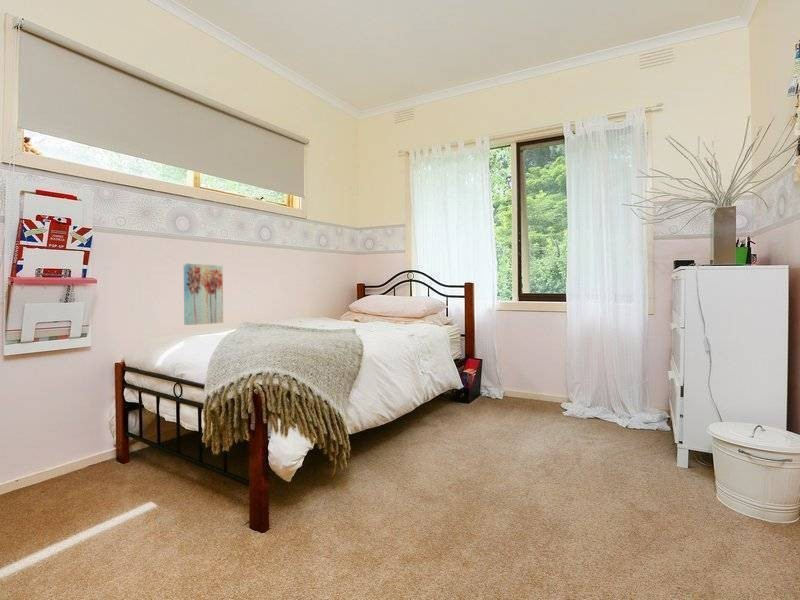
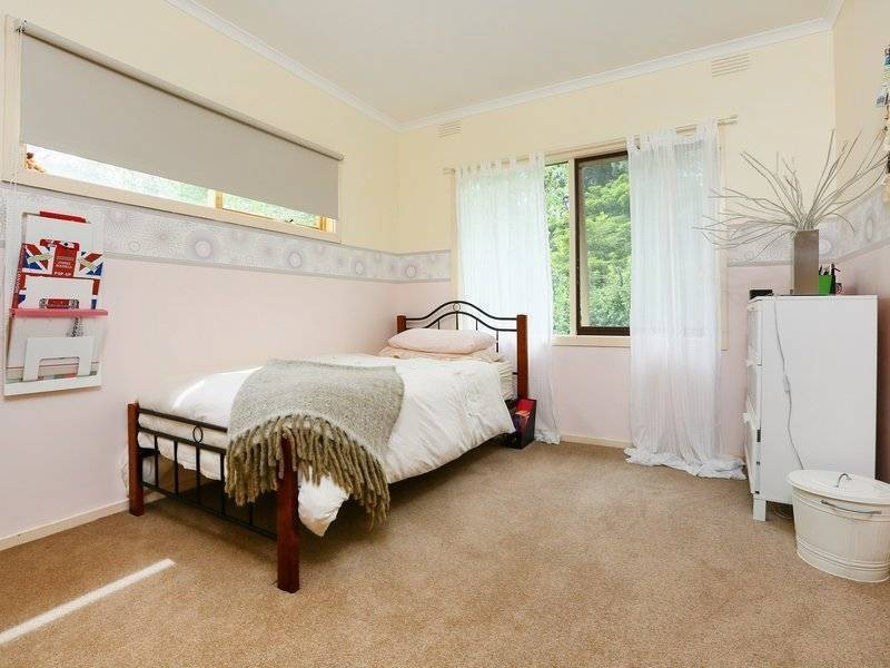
- wall art (204, 294)
